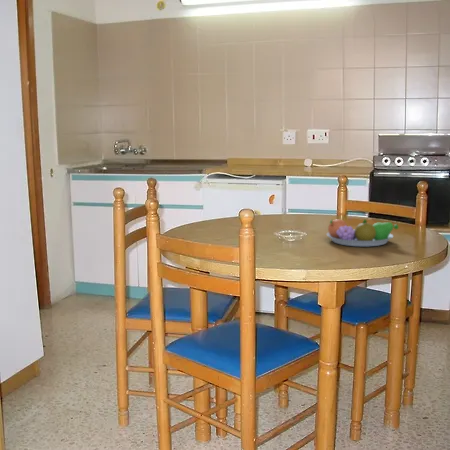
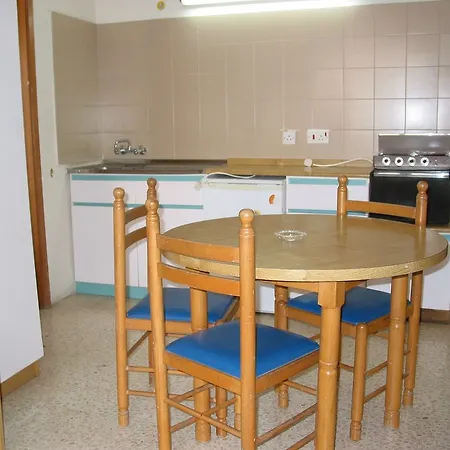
- fruit bowl (361, 228)
